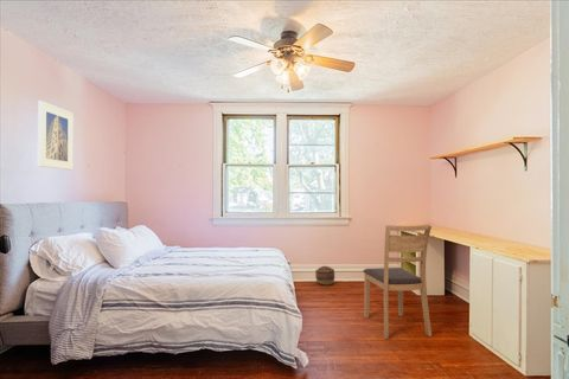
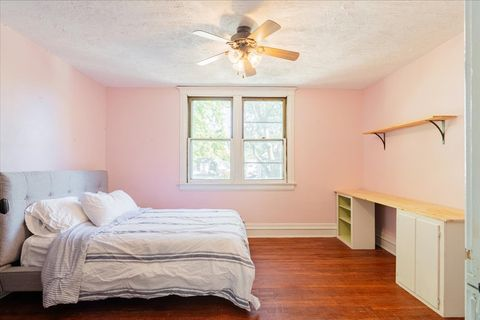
- basket (325, 275)
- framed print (56, 137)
- chair (395, 274)
